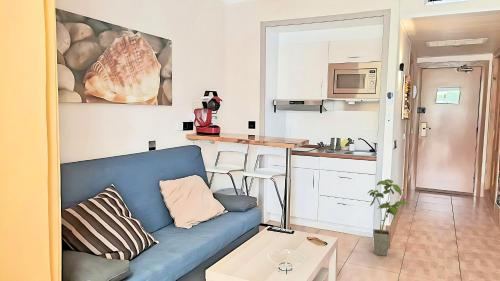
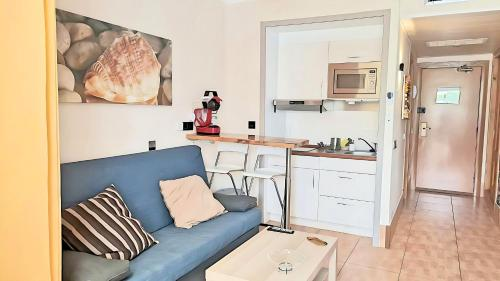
- house plant (387, 216)
